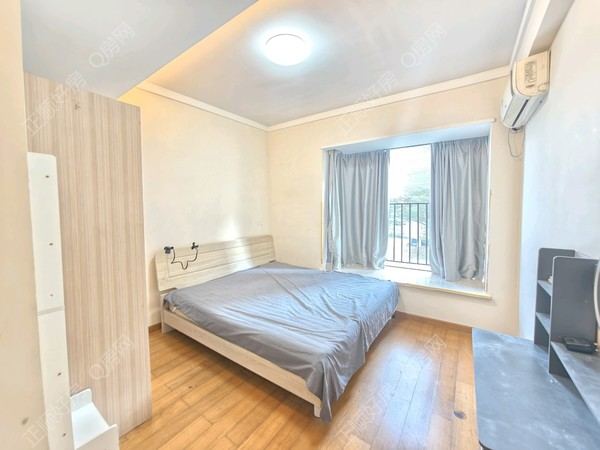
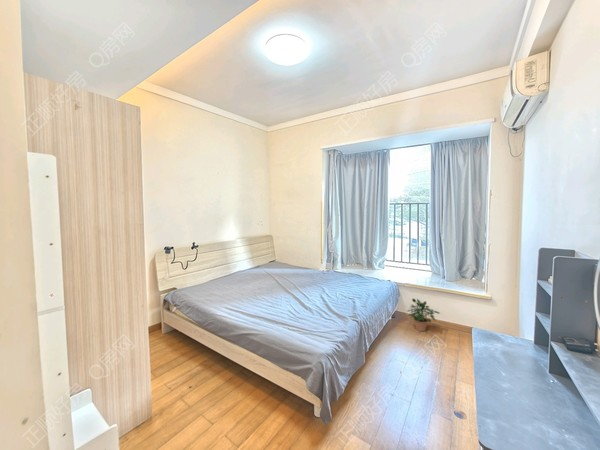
+ potted plant (423, 315)
